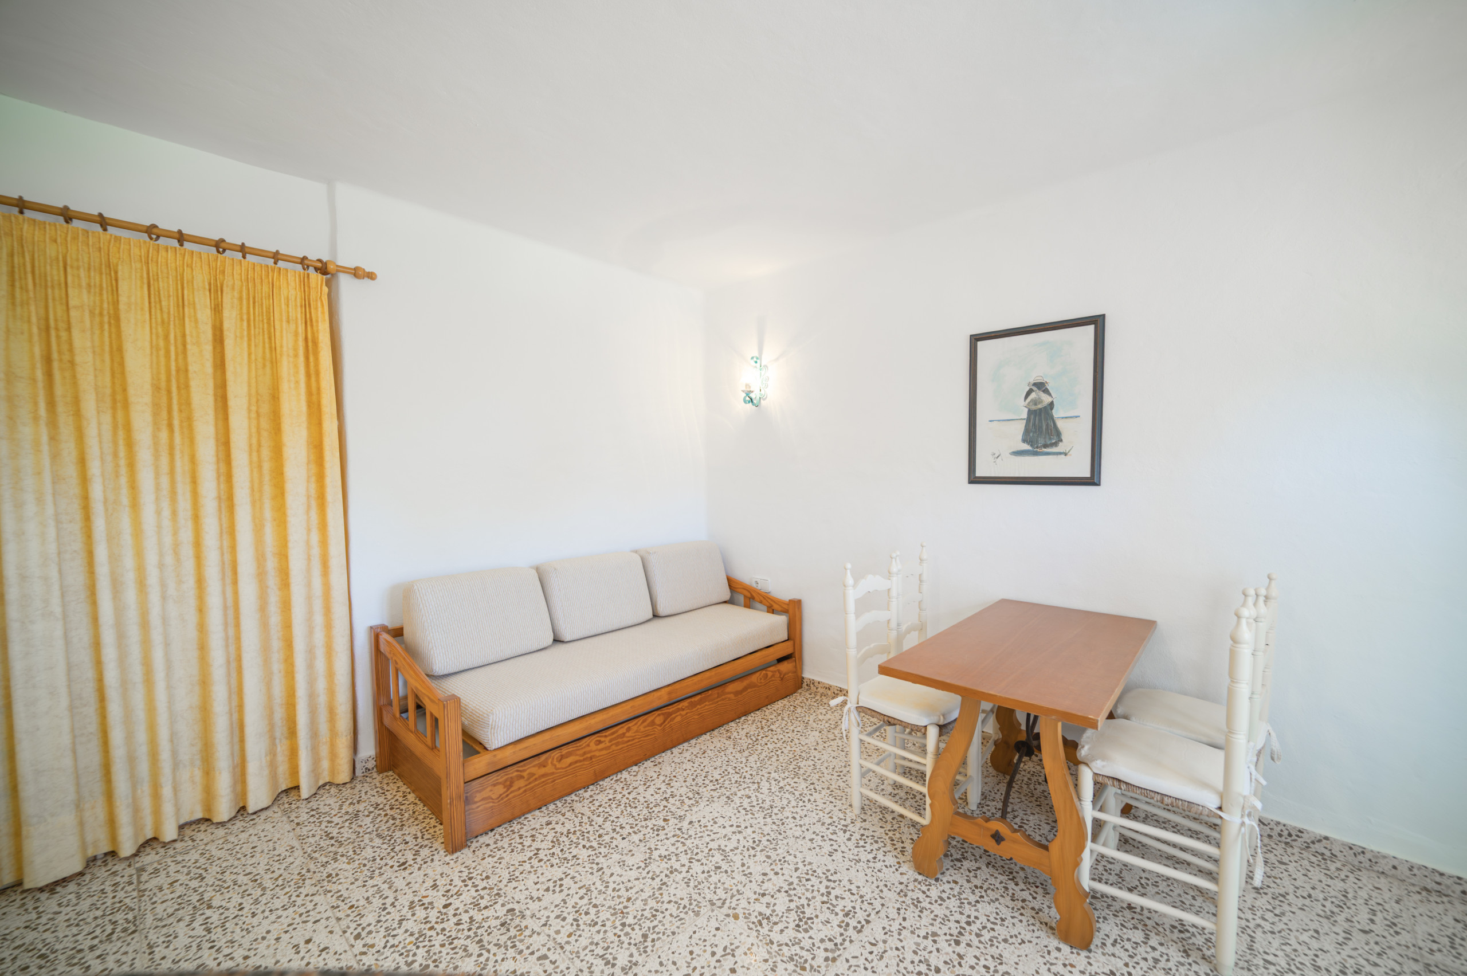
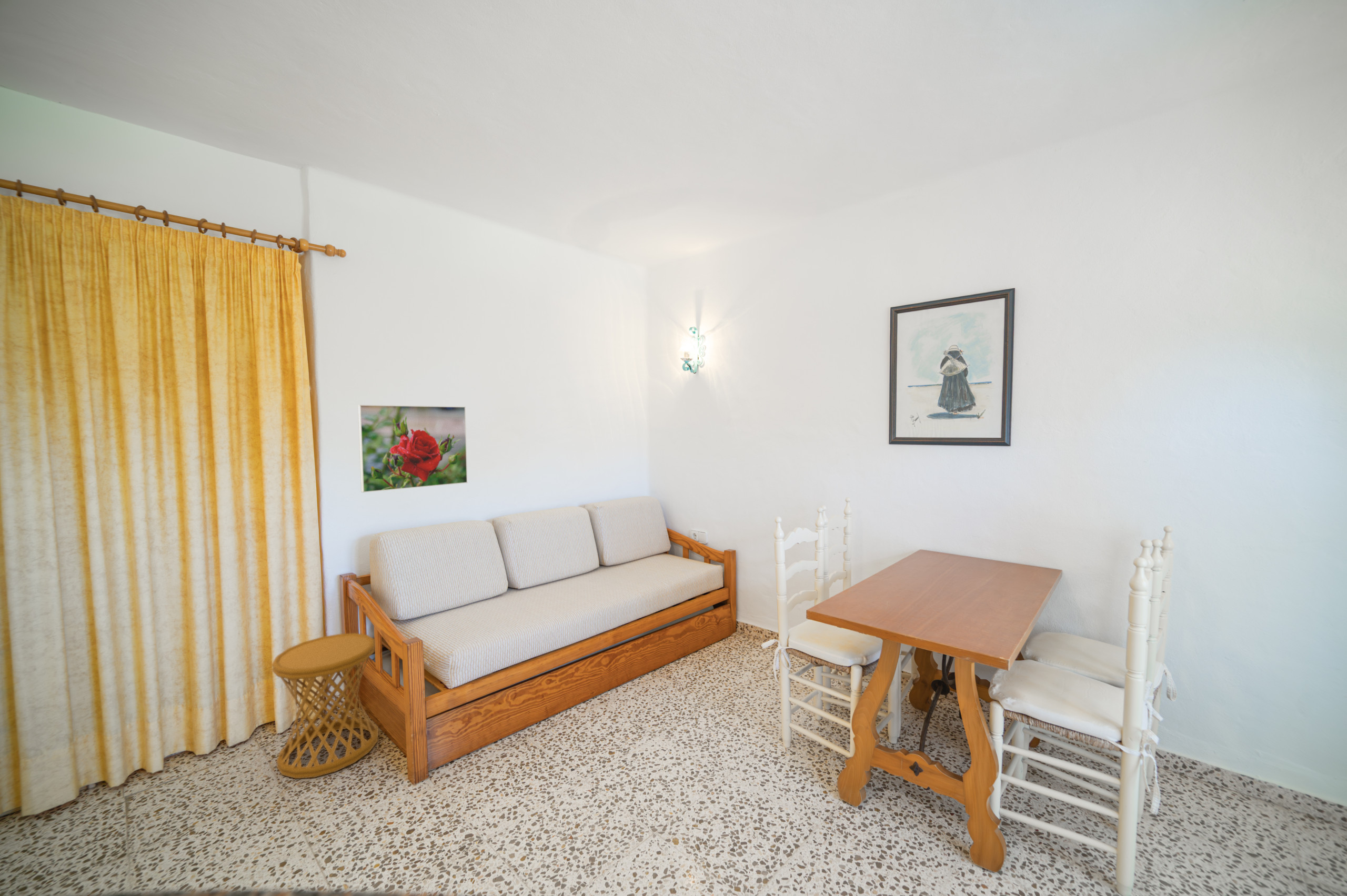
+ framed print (416, 446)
+ side table (328, 700)
